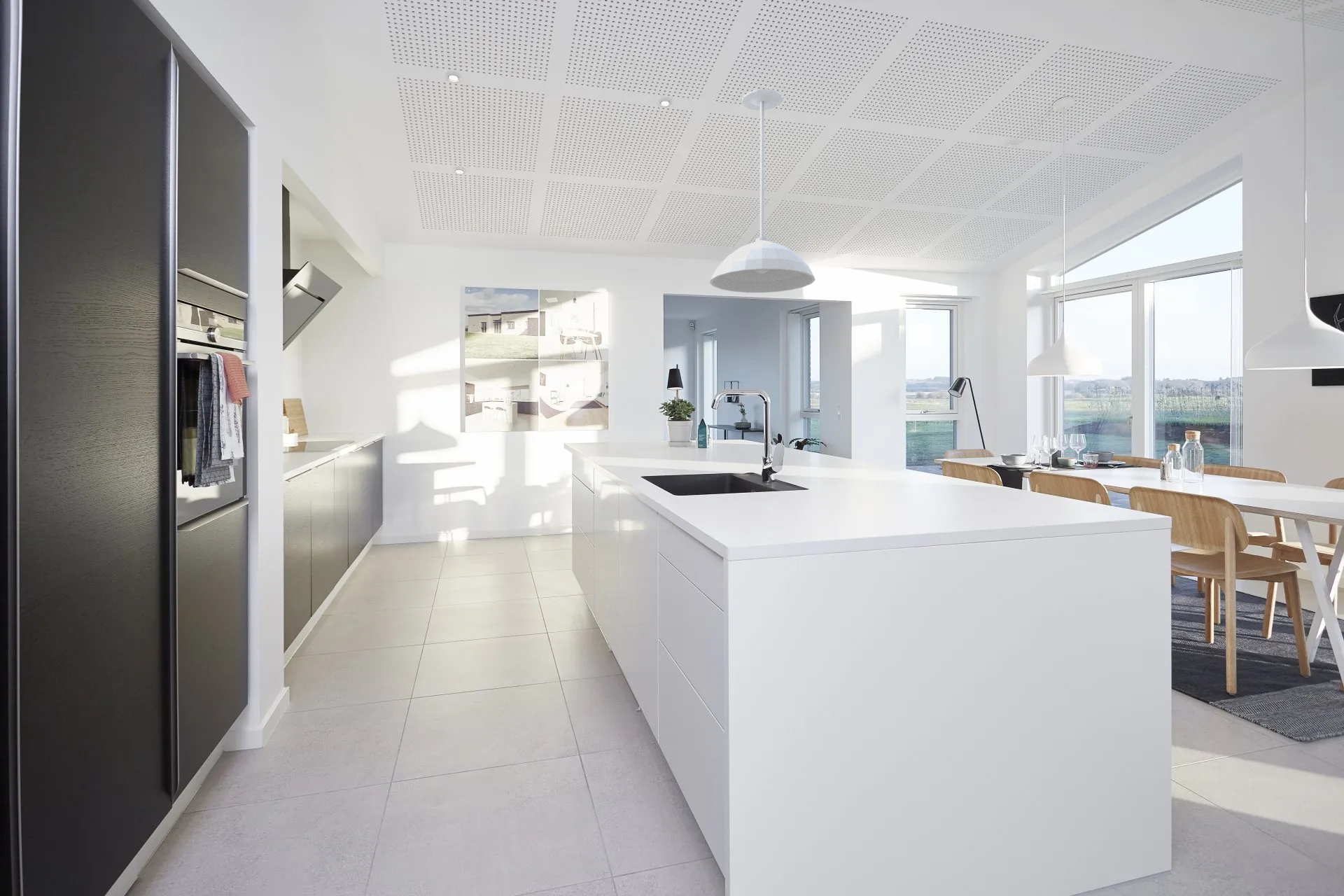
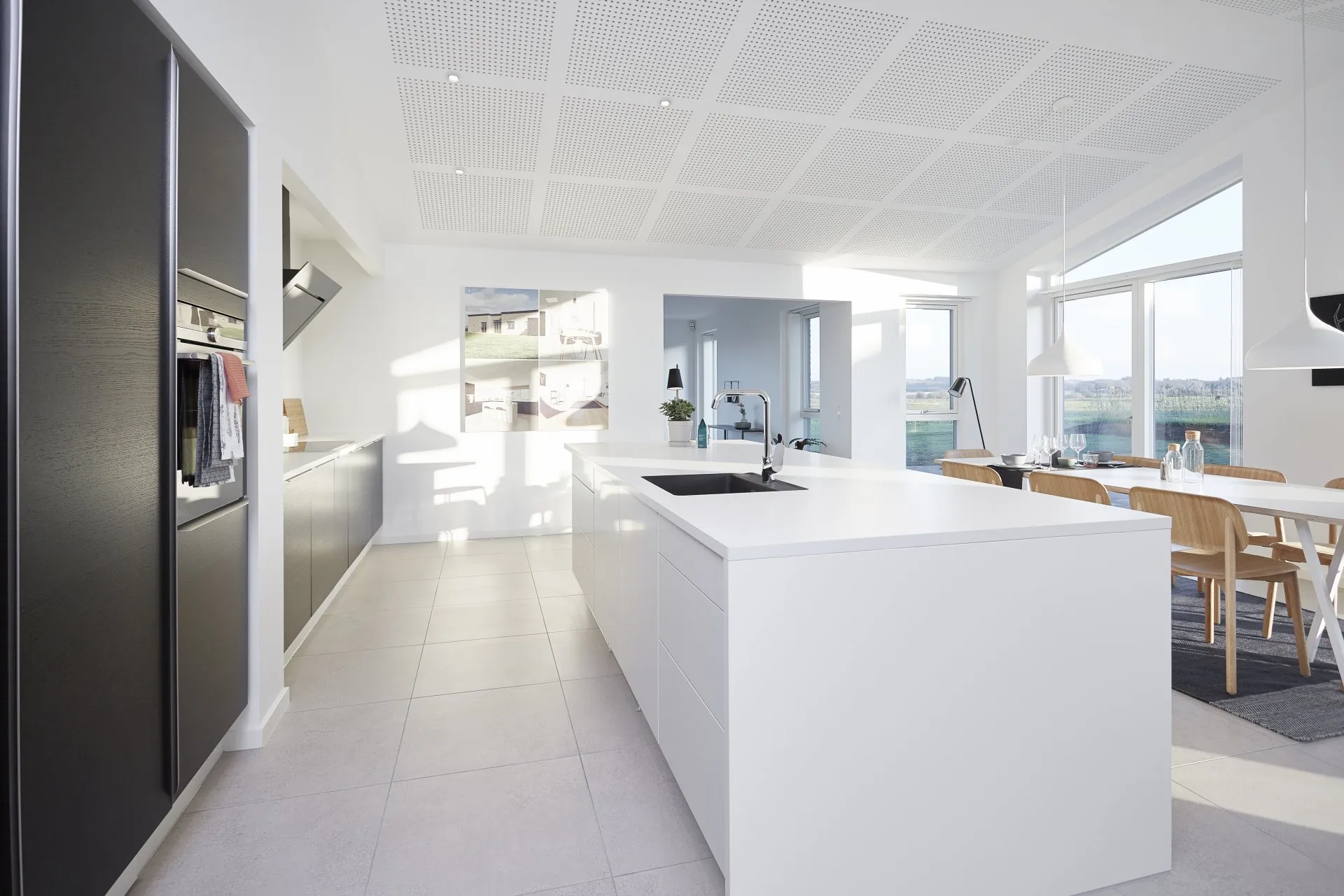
- pendant light (762, 190)
